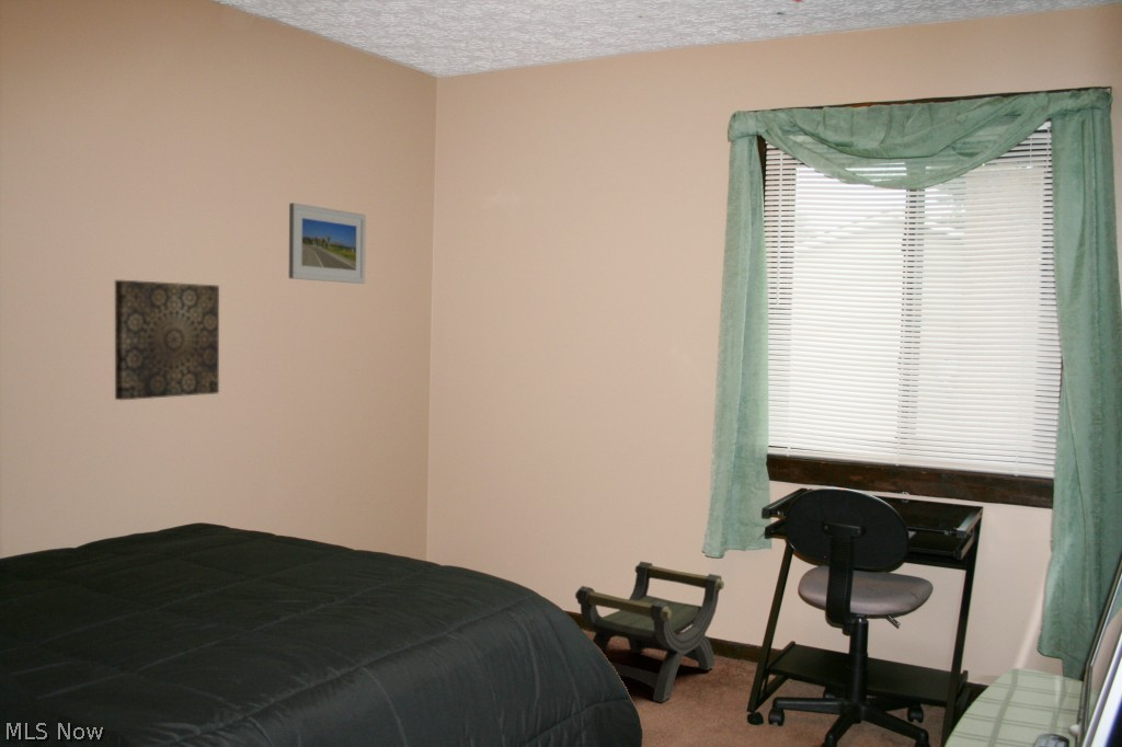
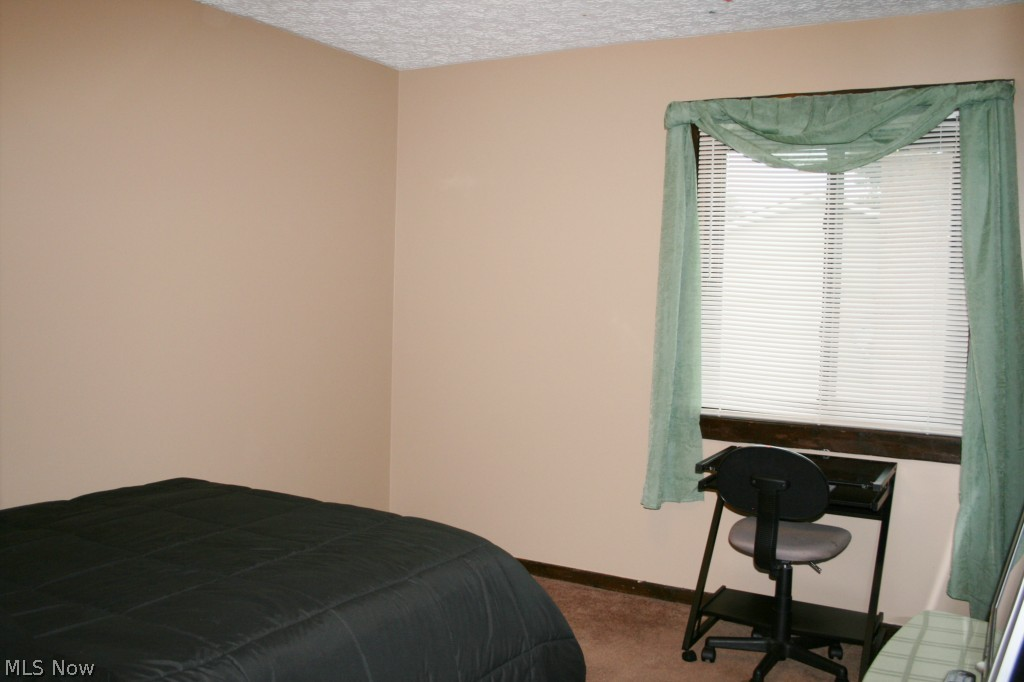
- wall art (169, 340)
- stool (650, 627)
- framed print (329, 244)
